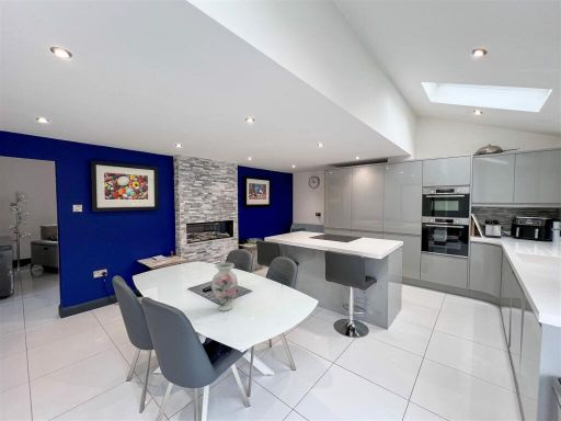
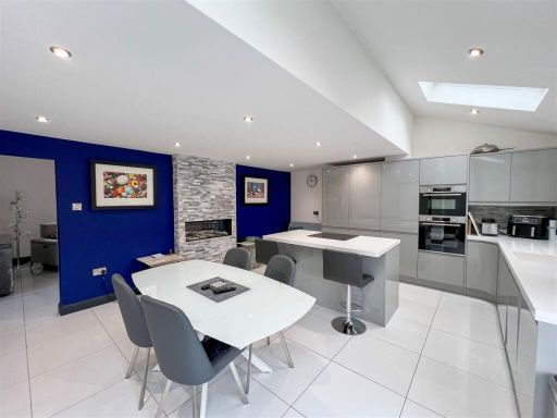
- vase (225, 286)
